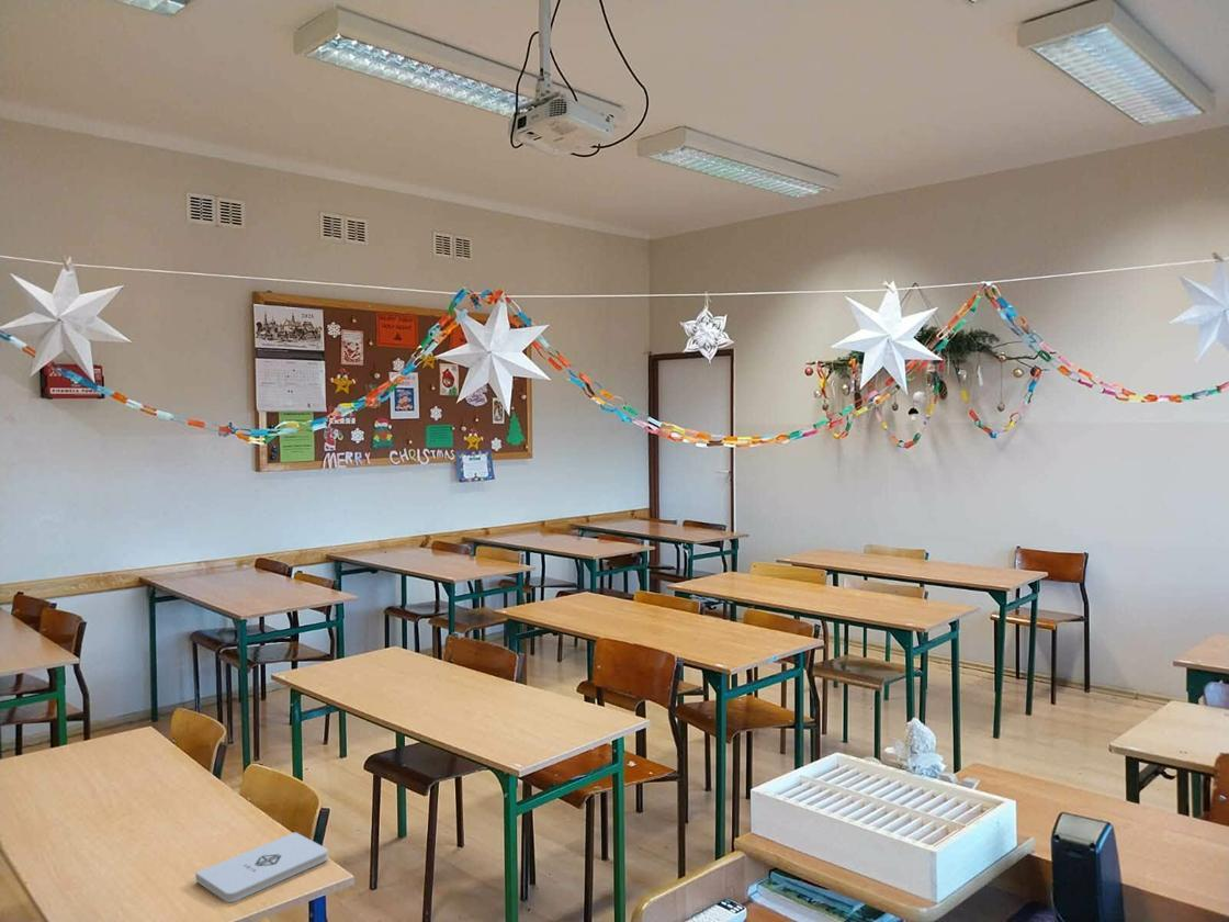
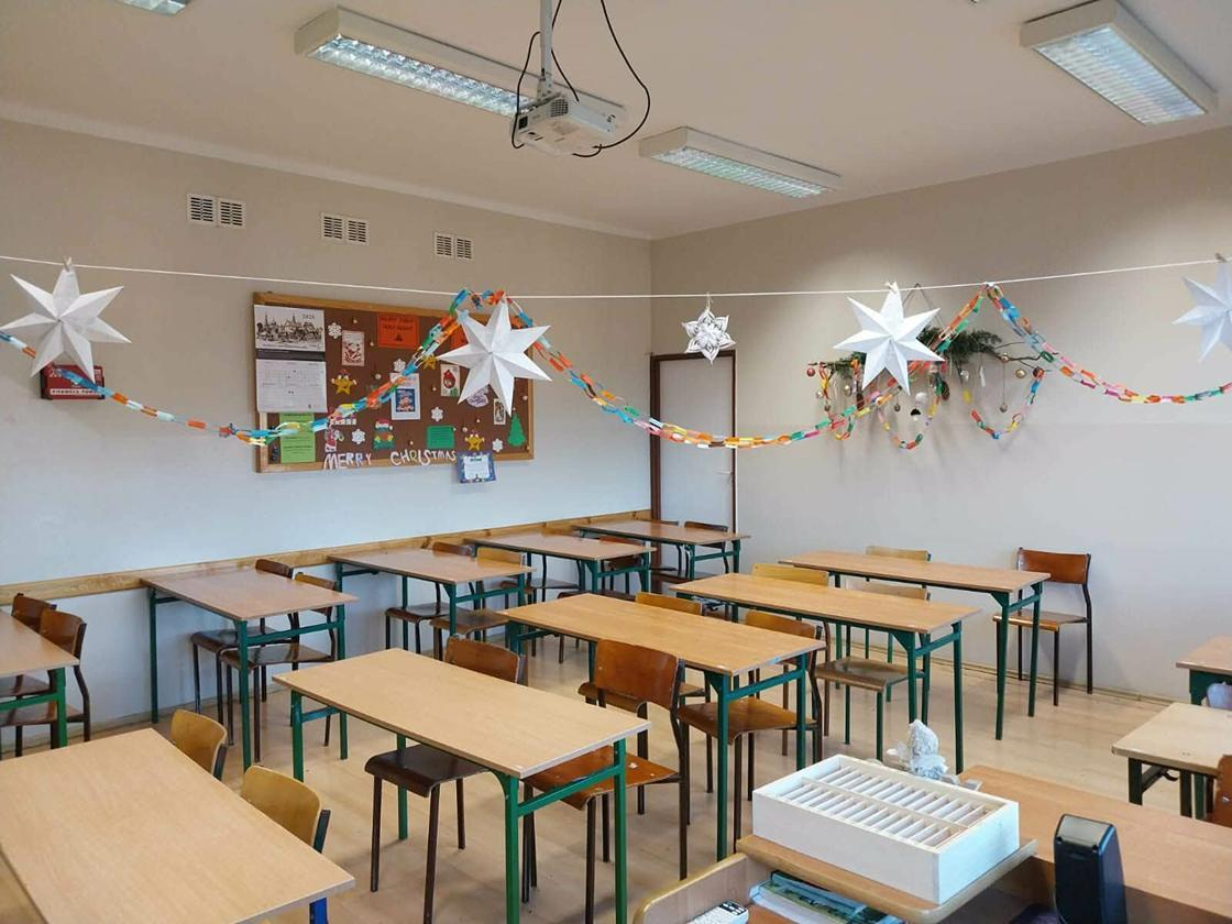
- notepad (264, 865)
